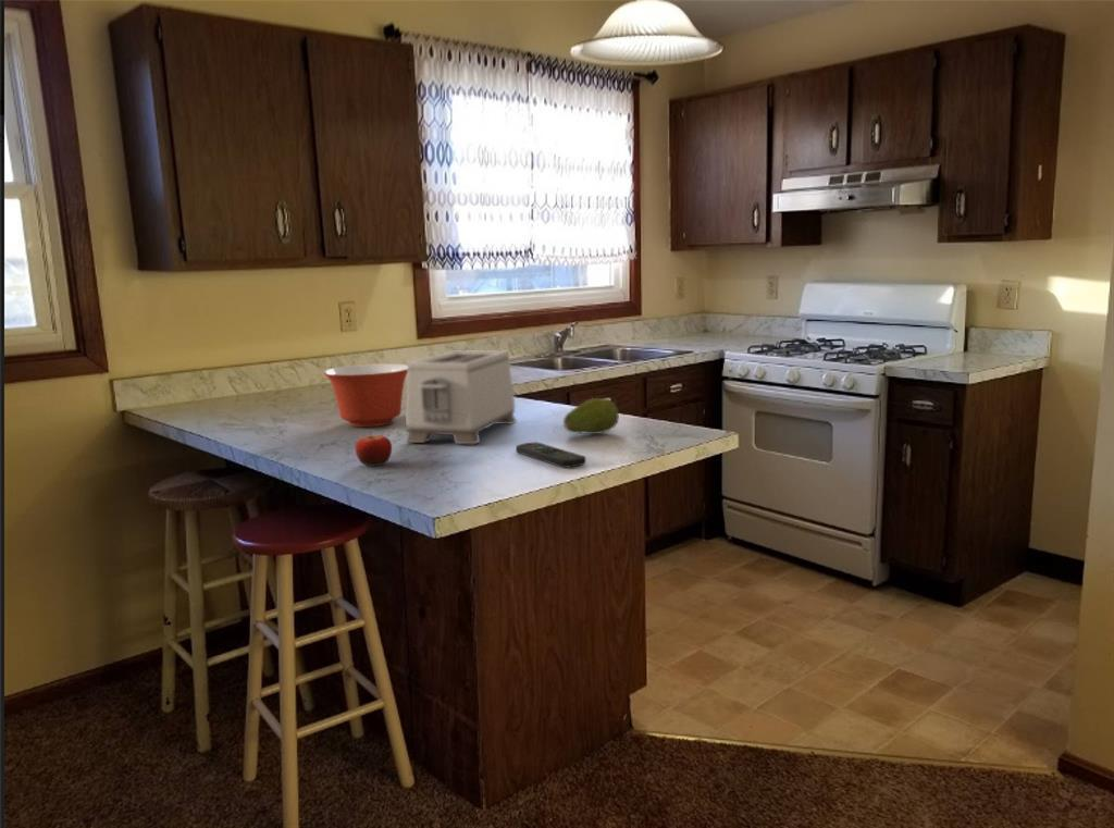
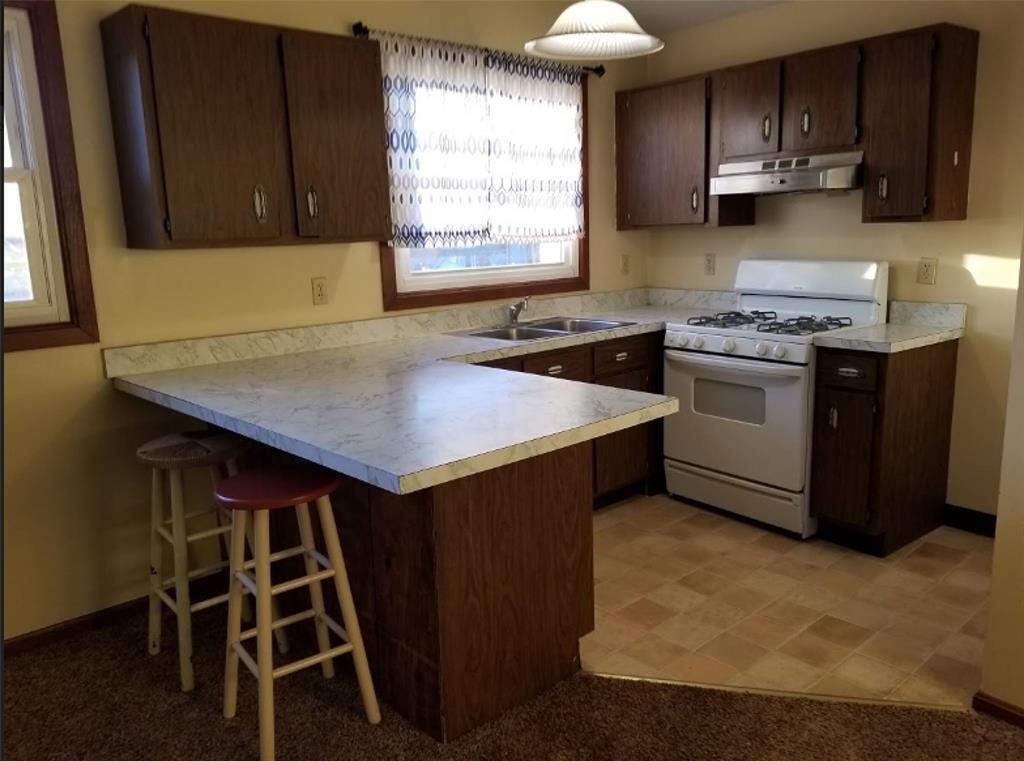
- fruit (592, 416)
- toaster (459, 395)
- fruit (373, 447)
- remote control (549, 454)
- mixing bowl (369, 396)
